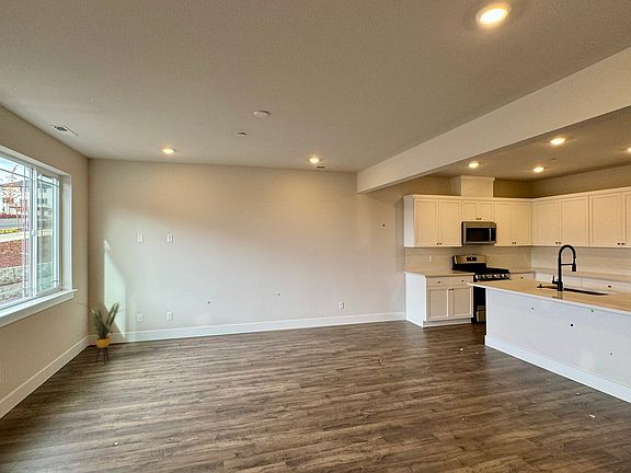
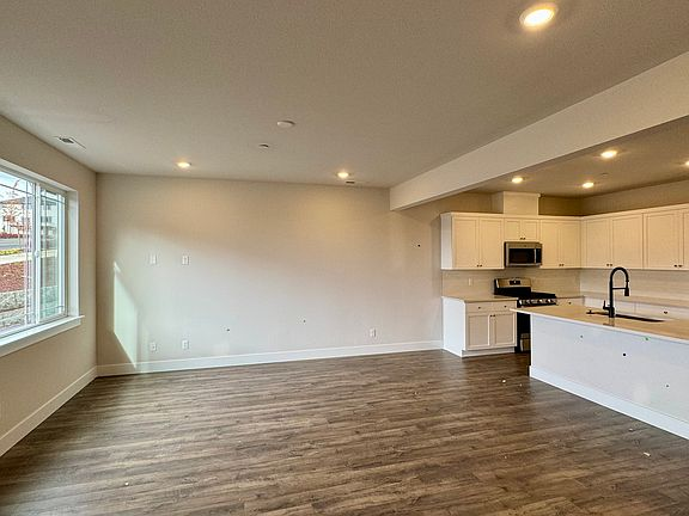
- house plant (101, 331)
